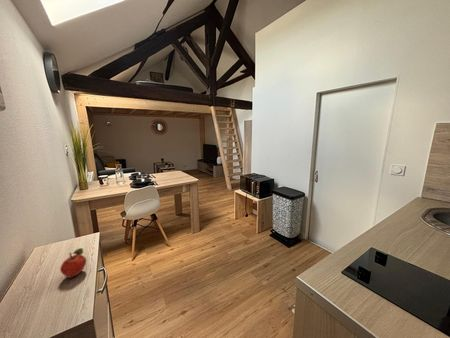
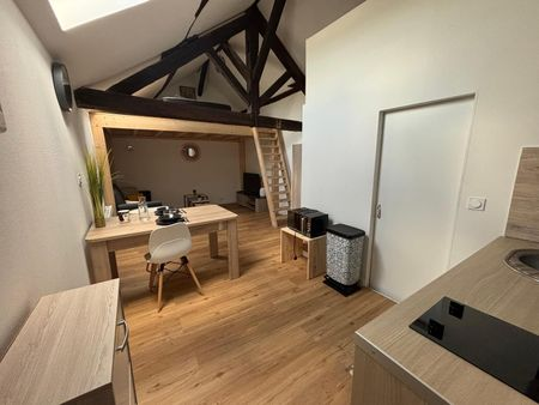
- fruit (74, 262)
